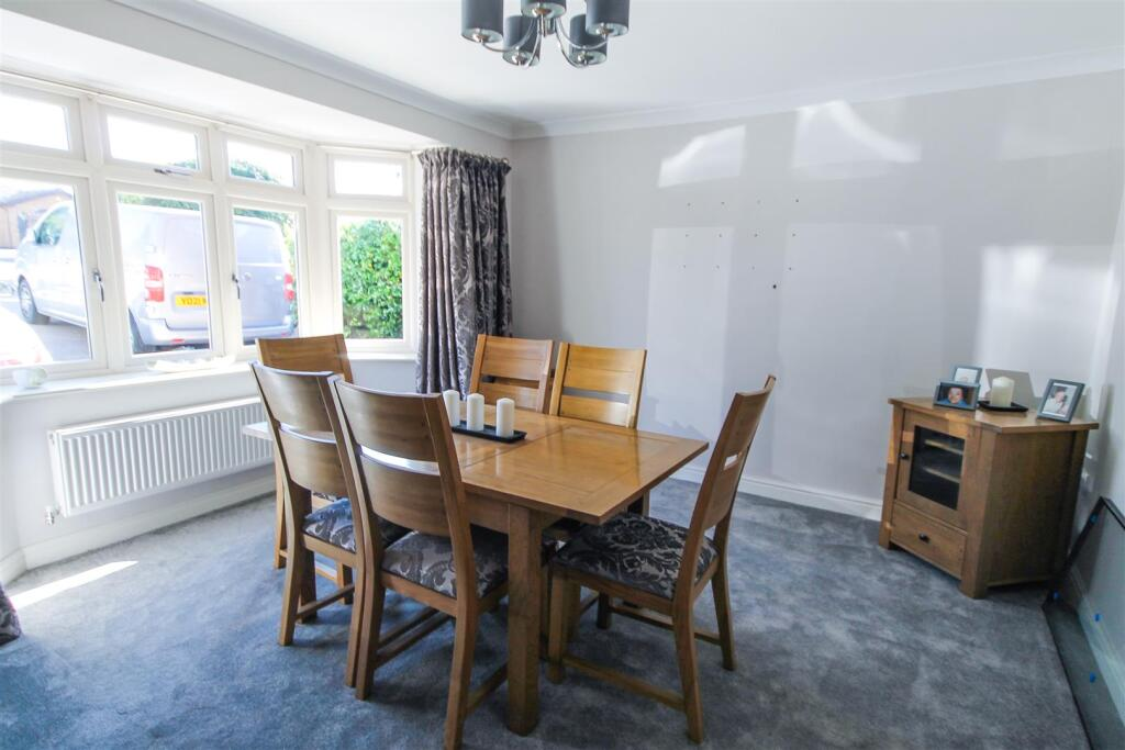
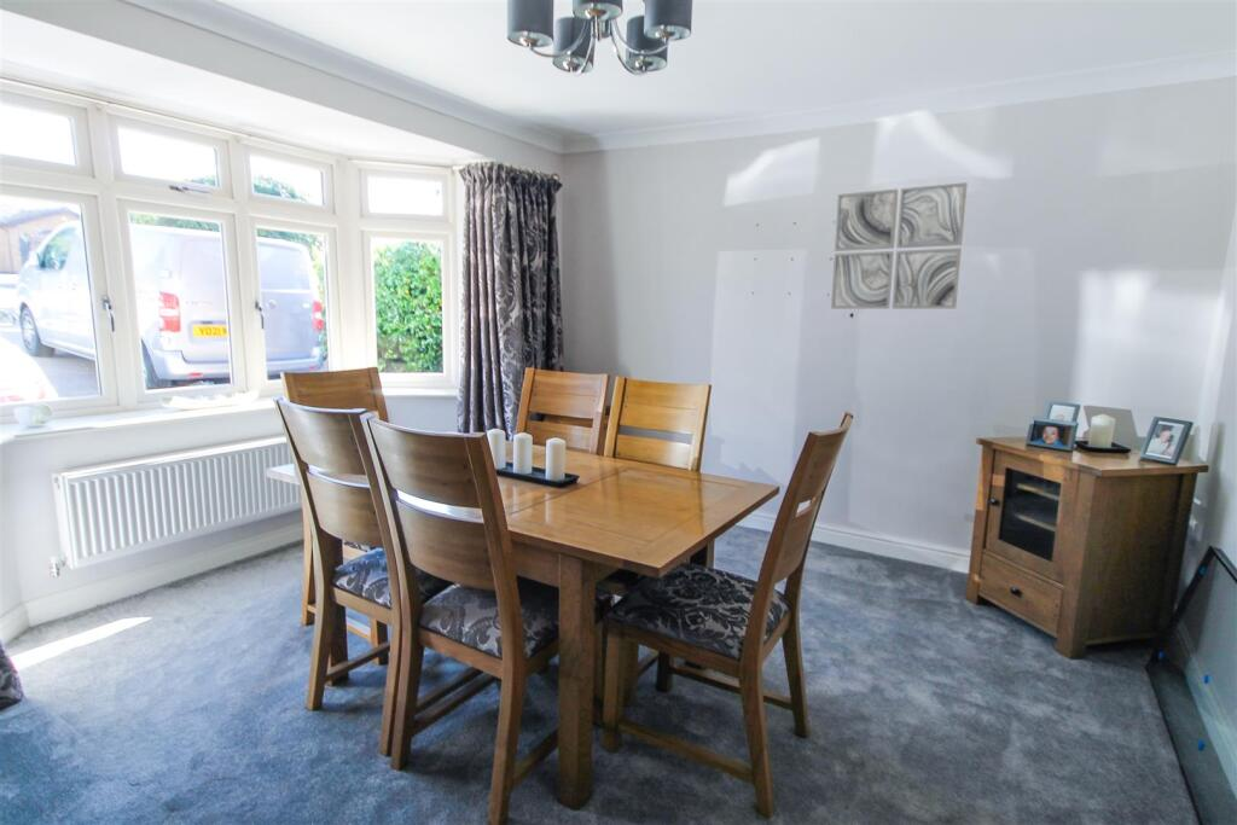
+ wall art (893, 248)
